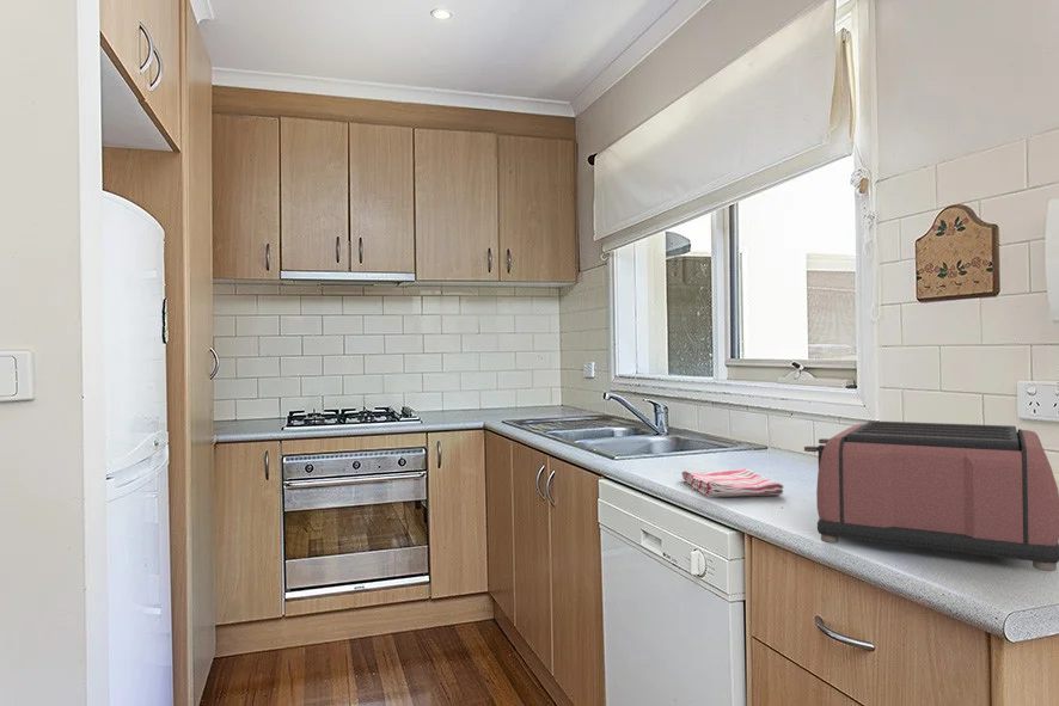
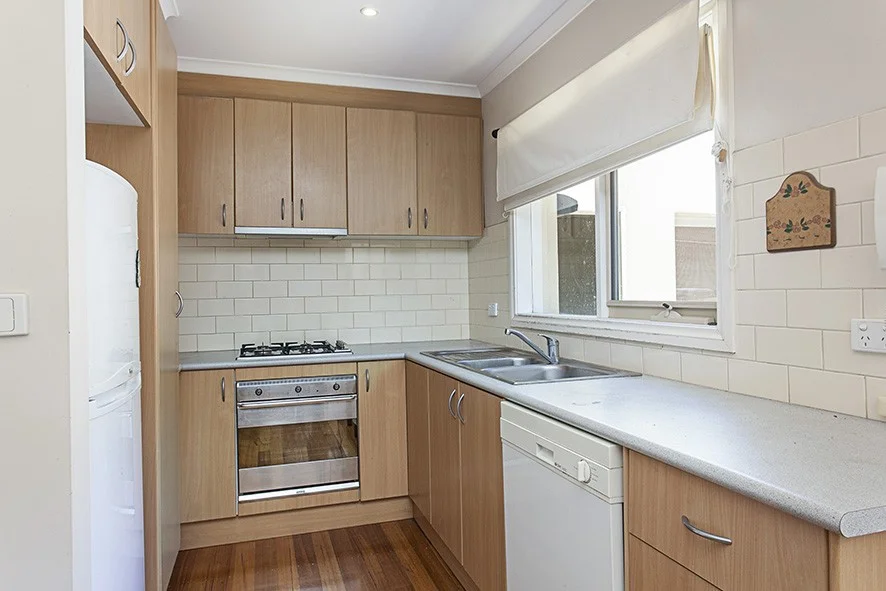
- toaster (923, 480)
- dish towel (729, 479)
